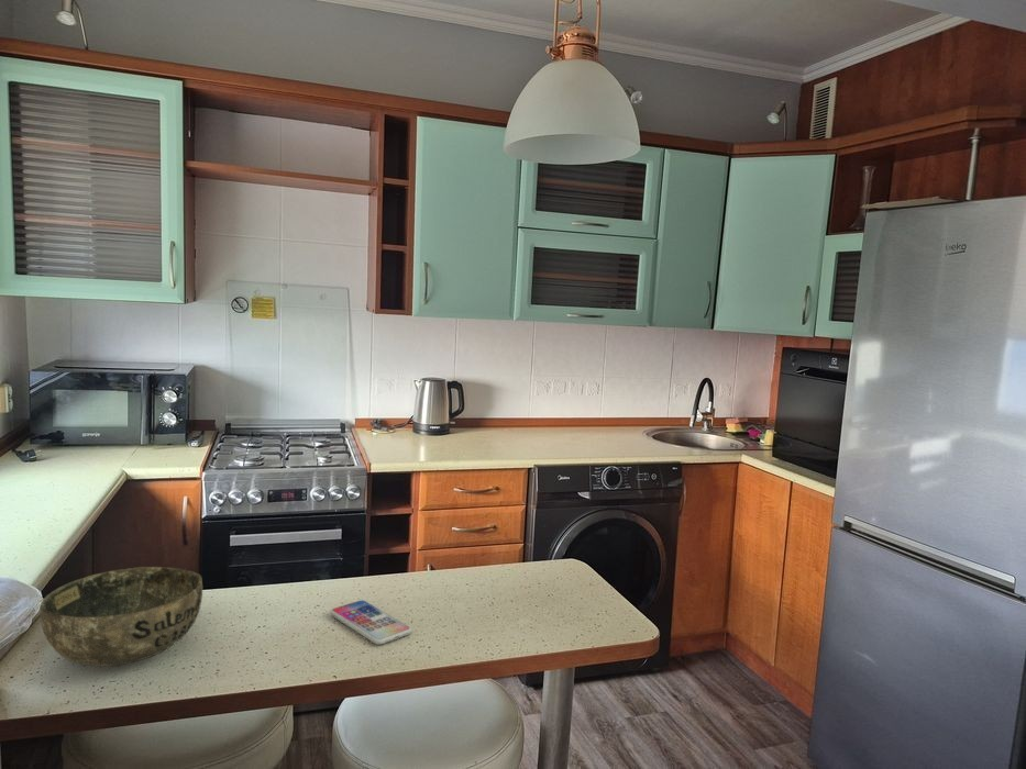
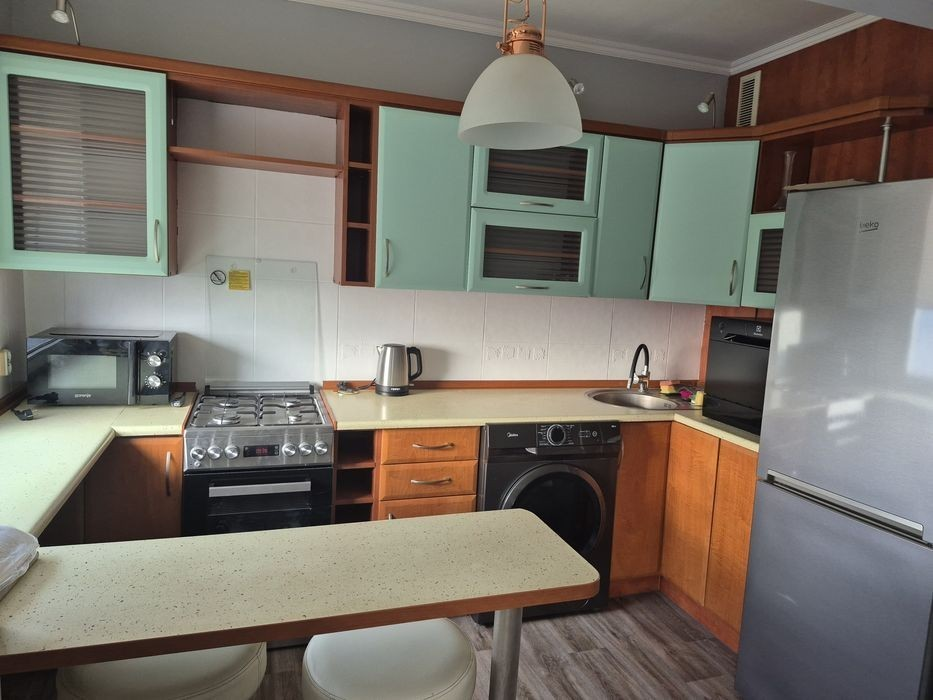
- smartphone (369, 621)
- bowl (125, 617)
